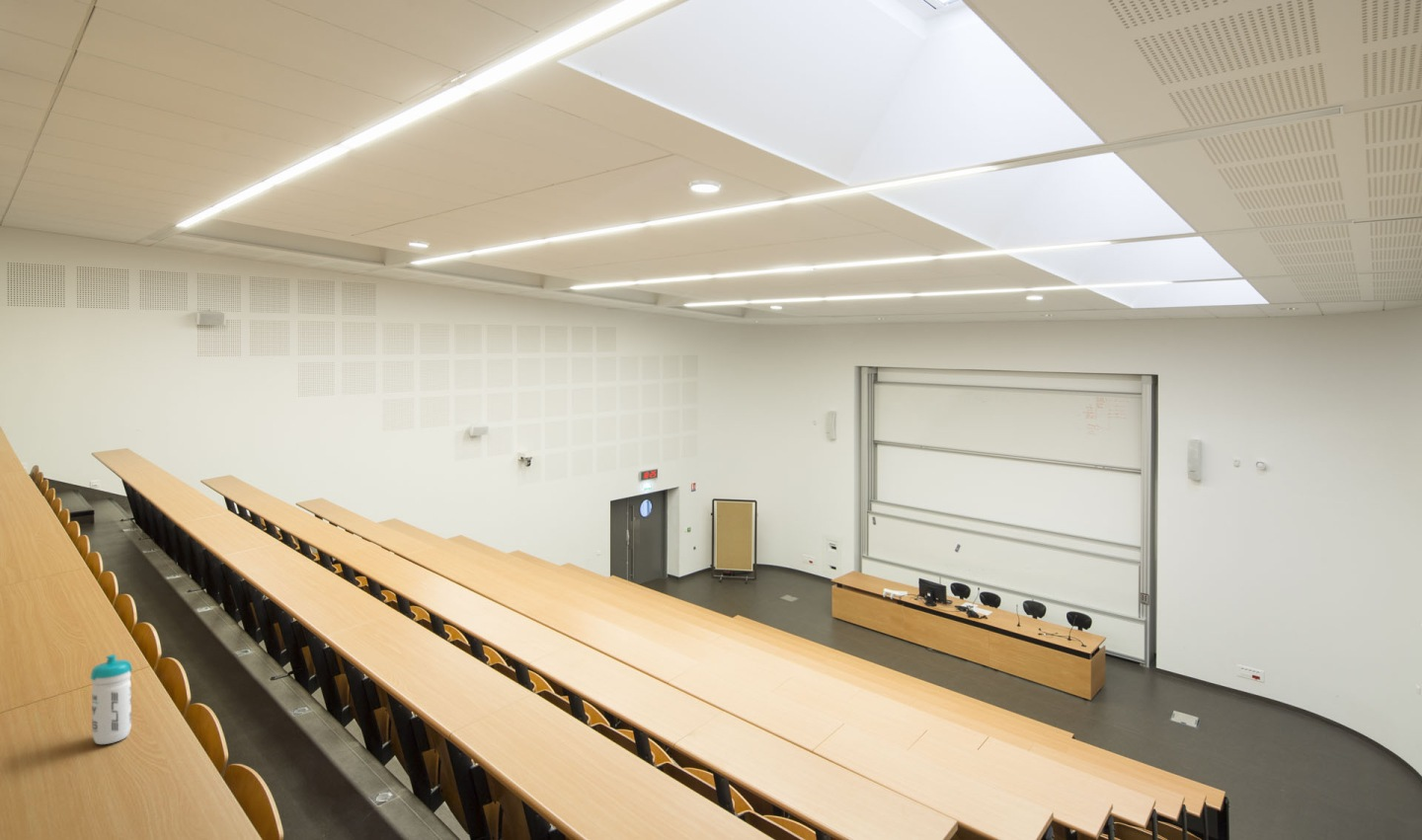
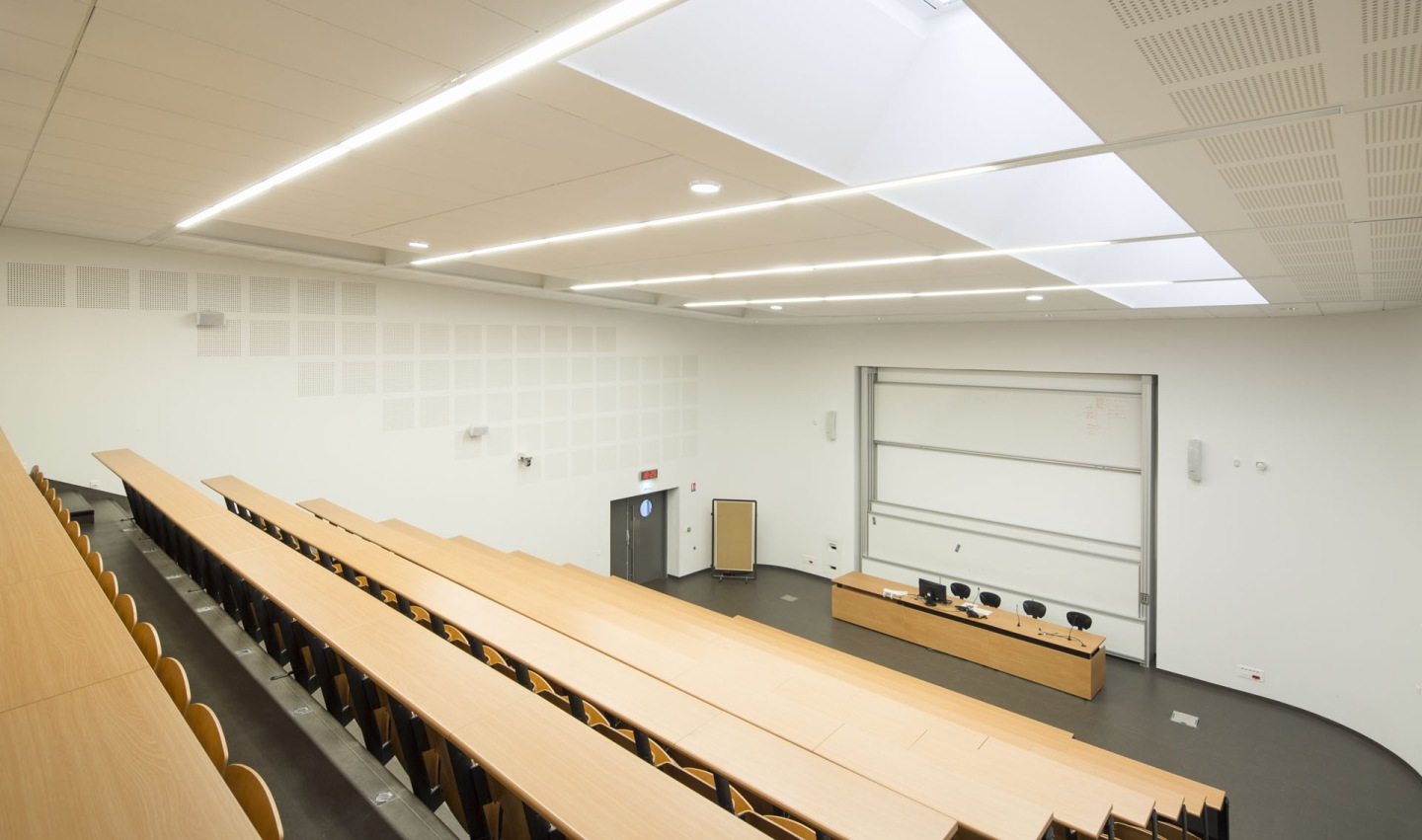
- water bottle (112, 697)
